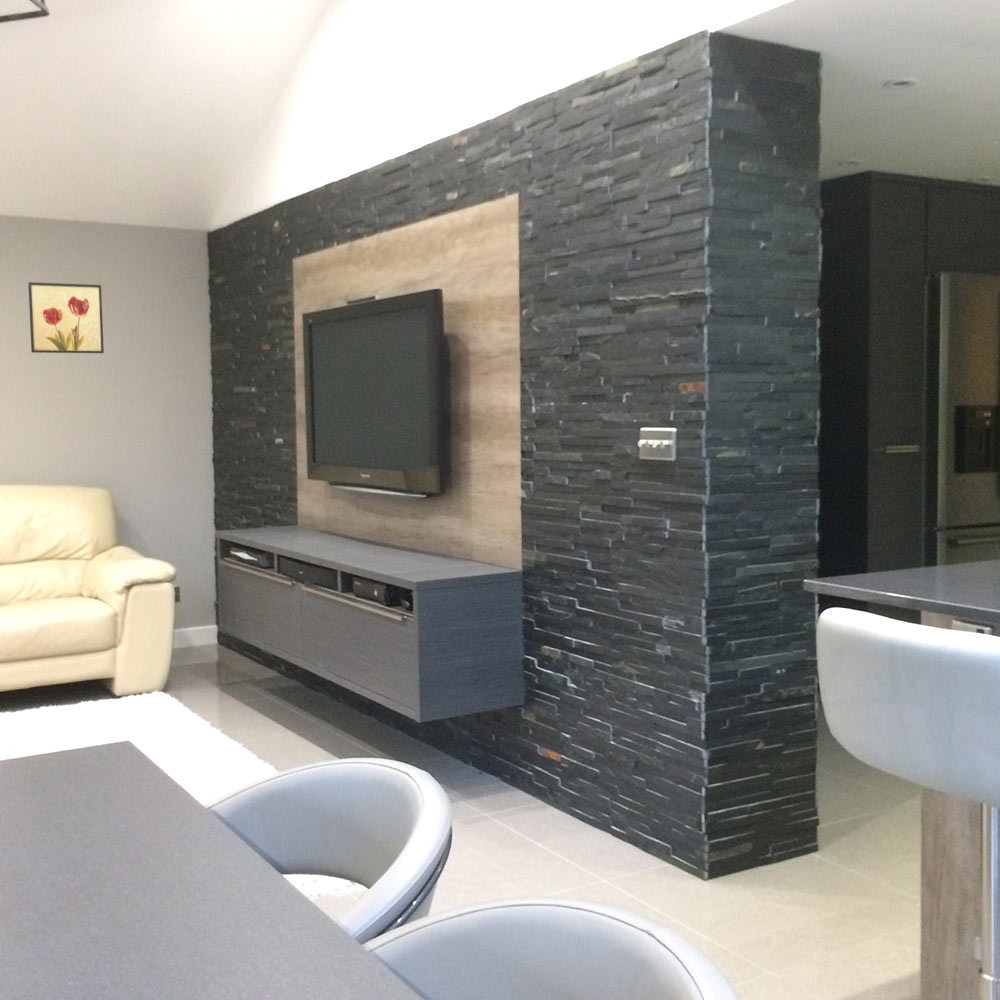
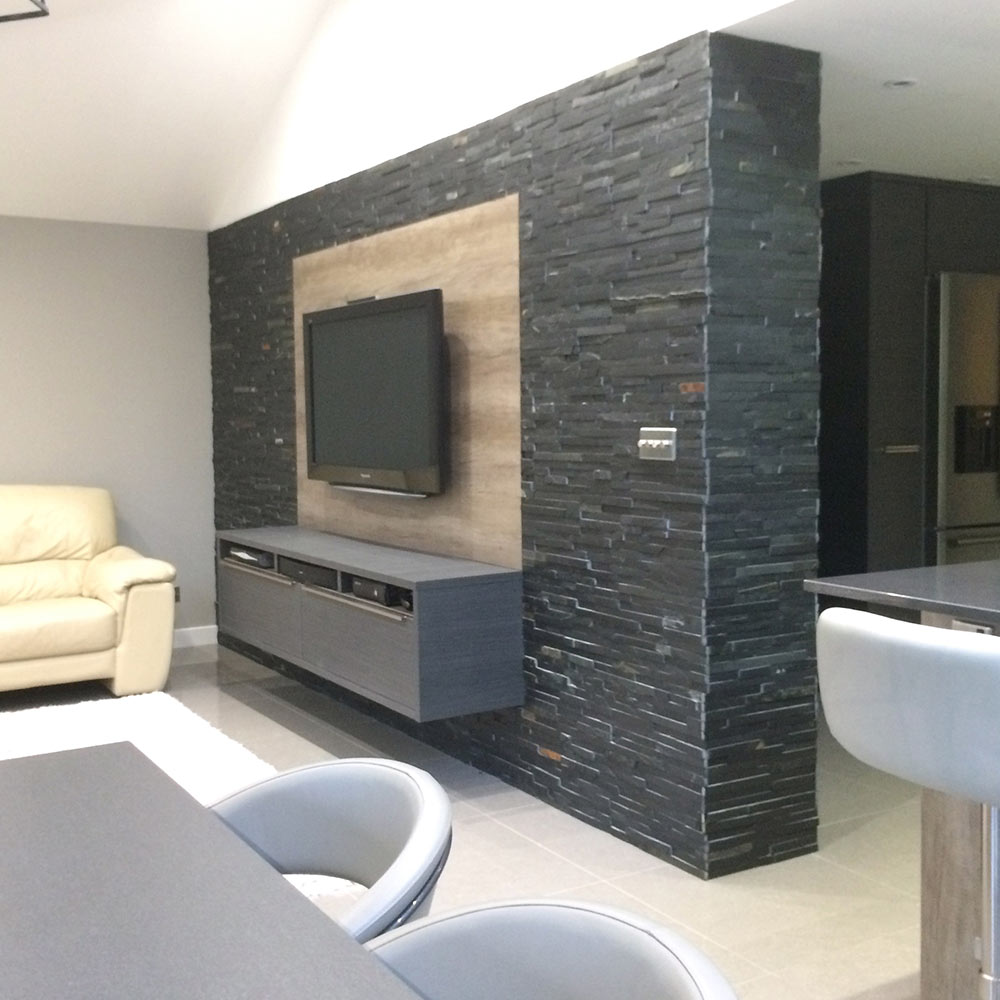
- wall art (66, 318)
